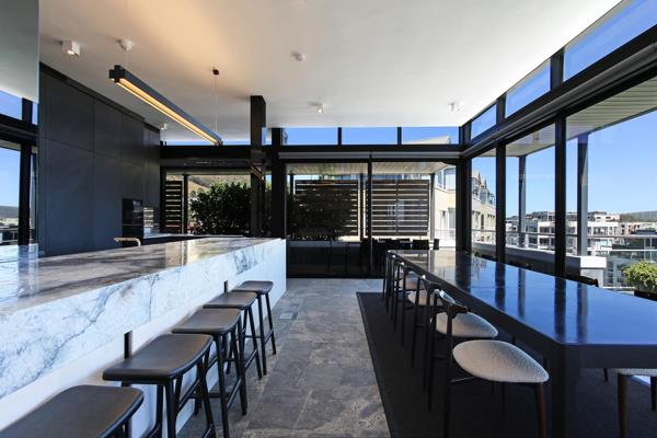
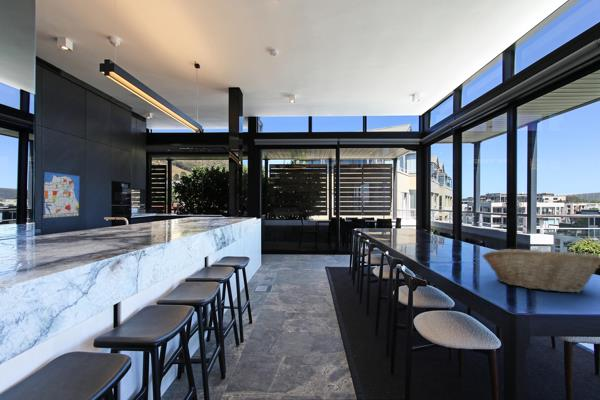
+ fruit basket (537, 265)
+ wall art (62, 195)
